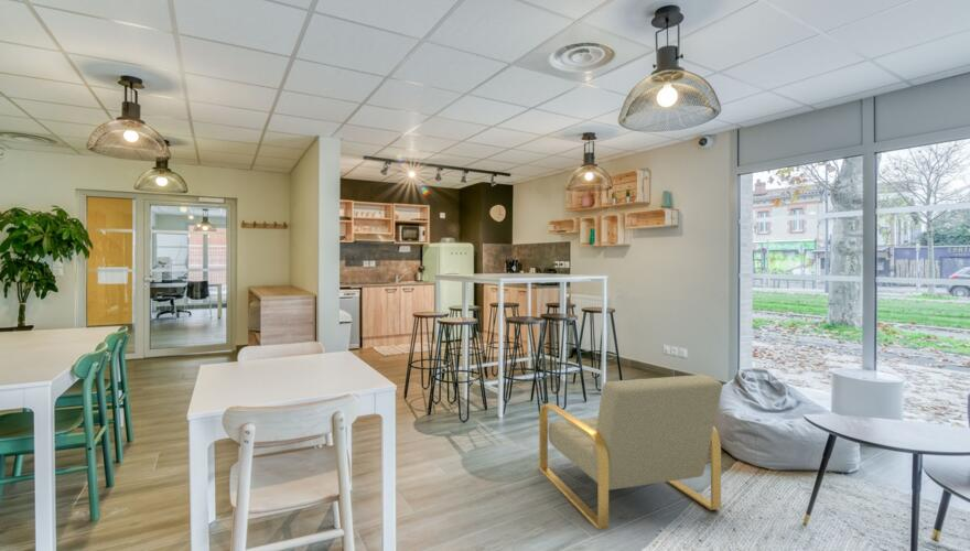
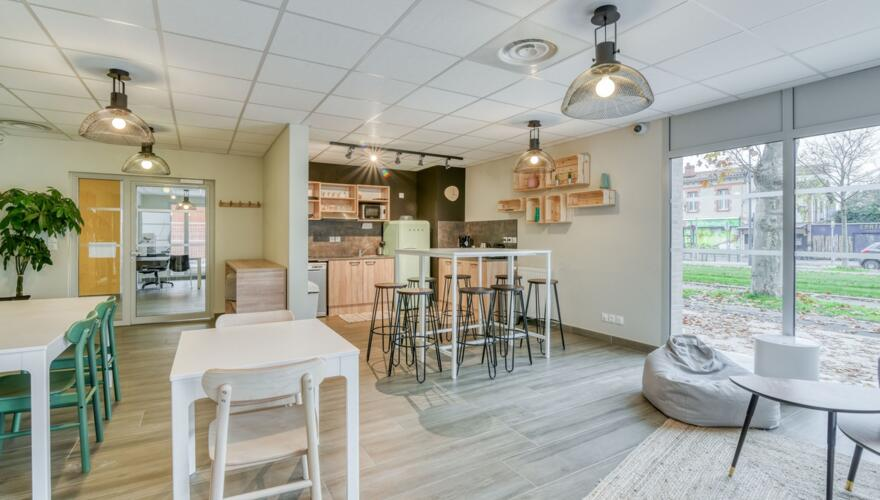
- armchair (625, 429)
